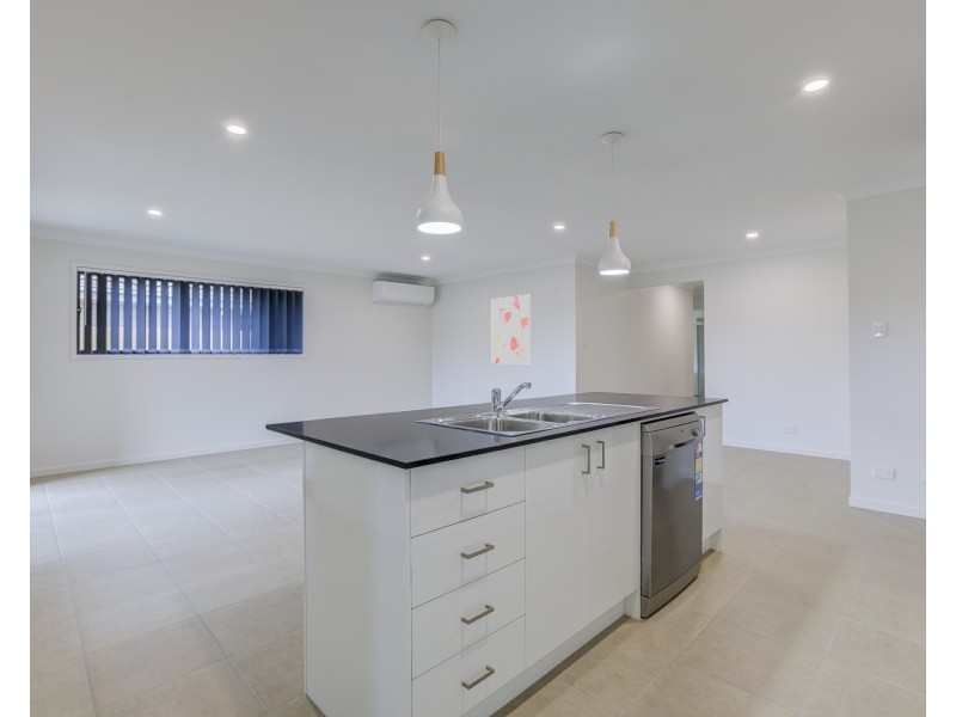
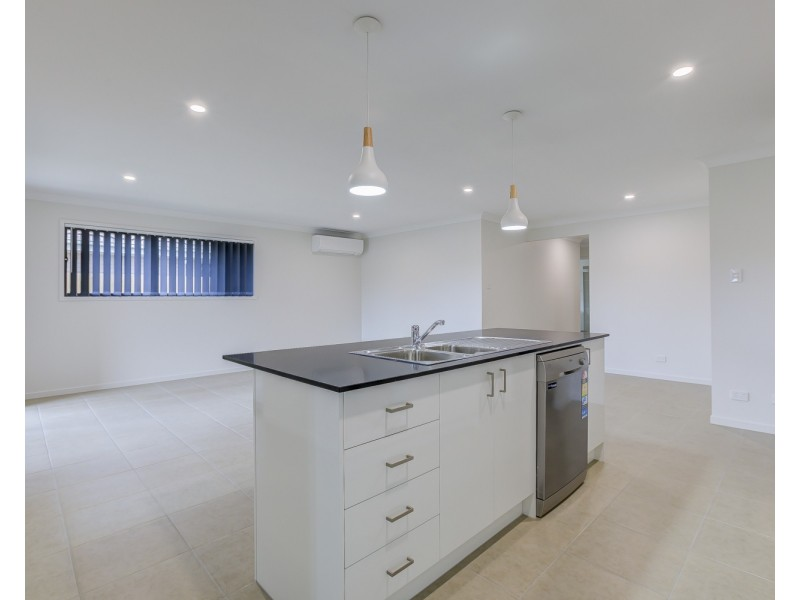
- wall art (510, 330)
